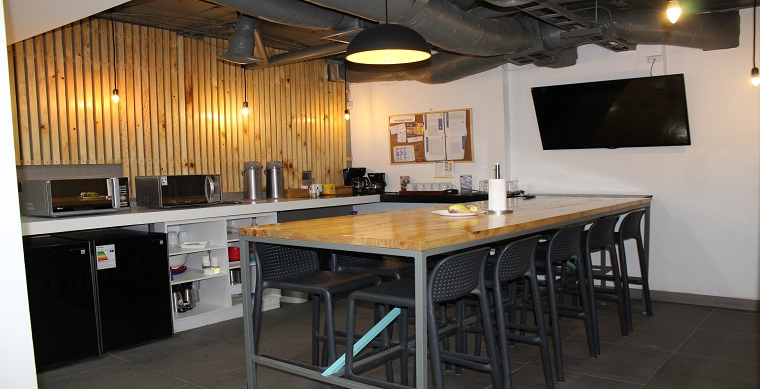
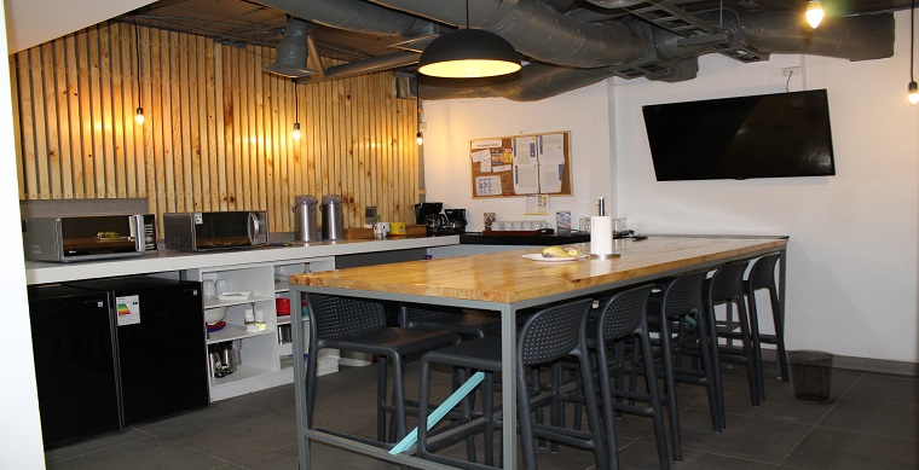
+ waste bin (810, 376)
